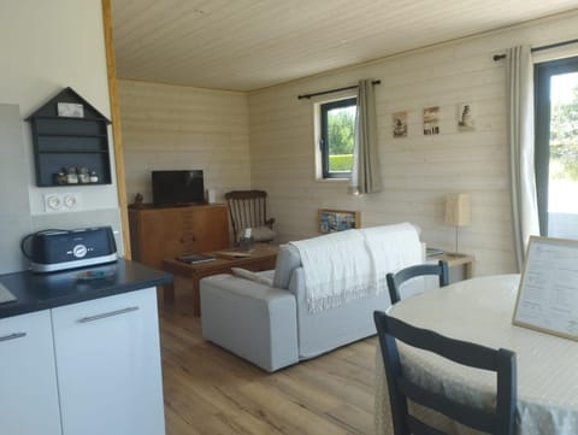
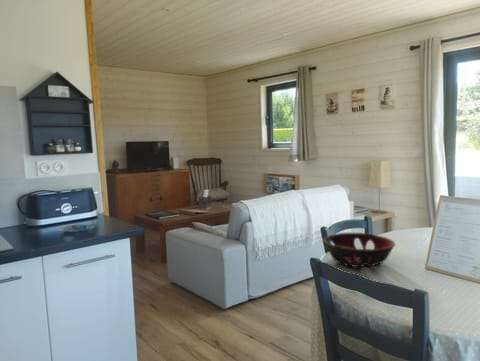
+ decorative bowl (358, 250)
